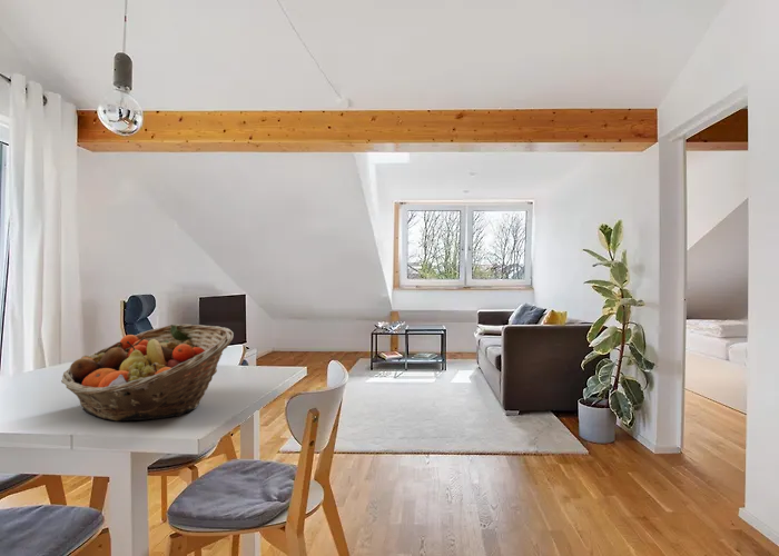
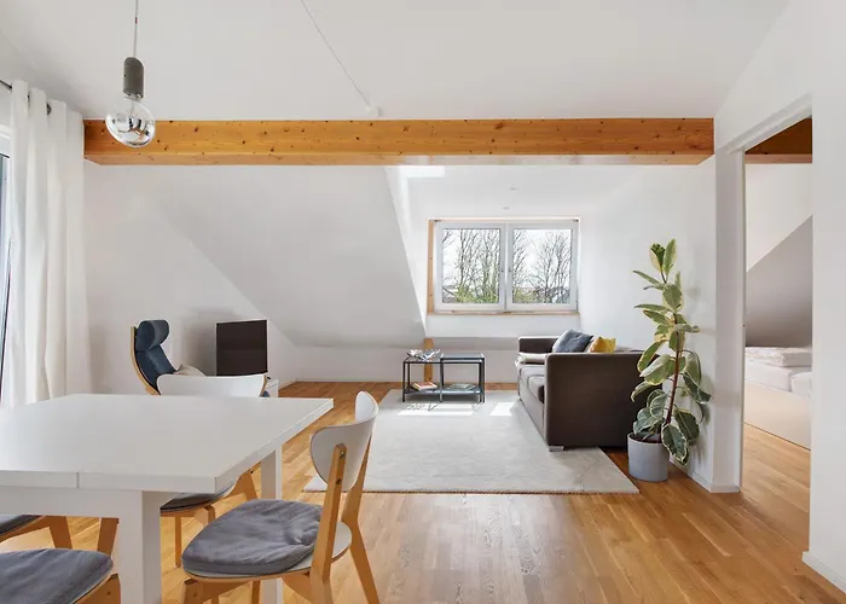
- fruit basket (150, 367)
